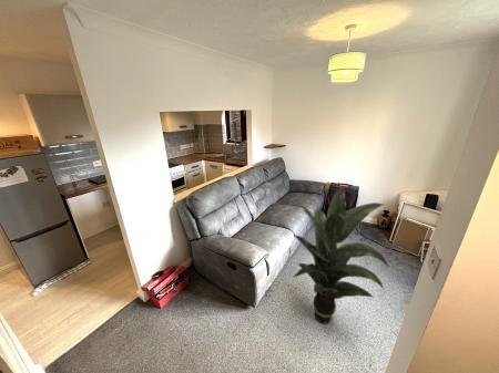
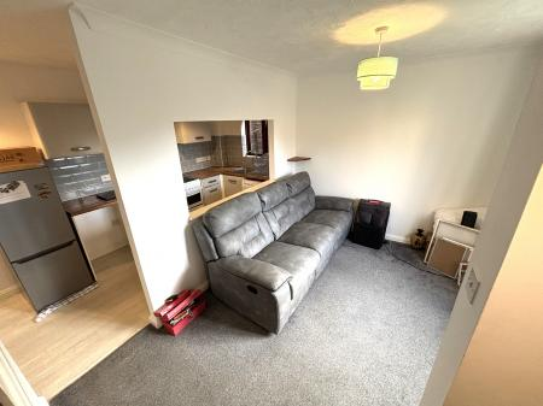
- indoor plant (334, 260)
